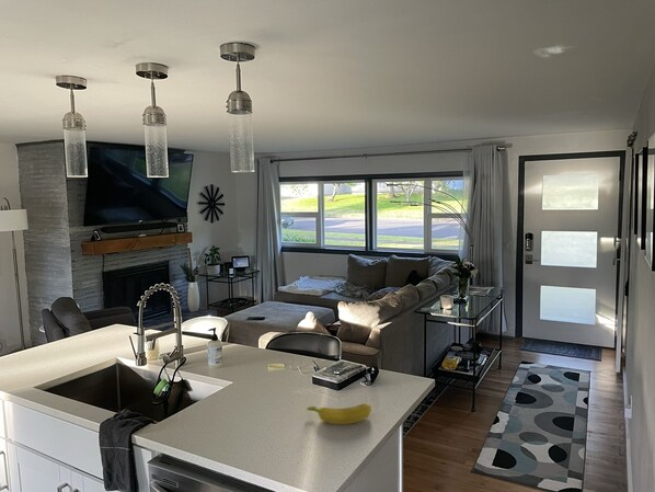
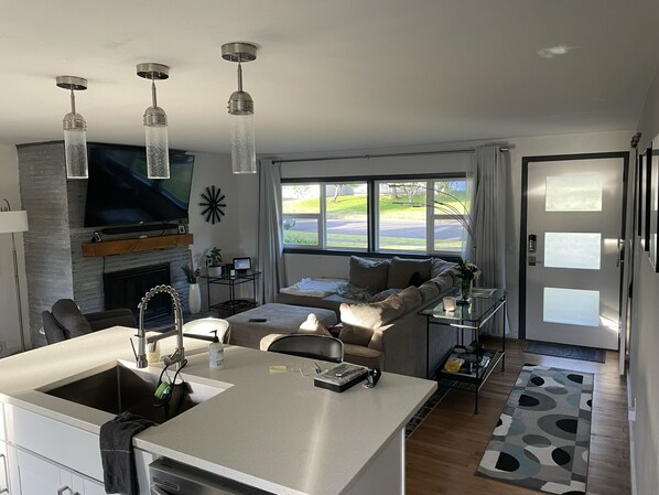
- banana (341, 410)
